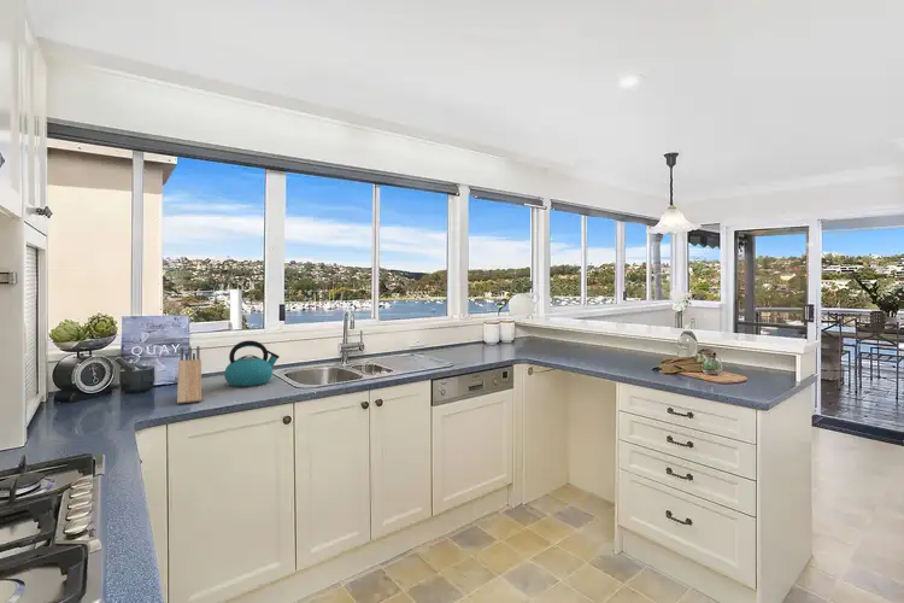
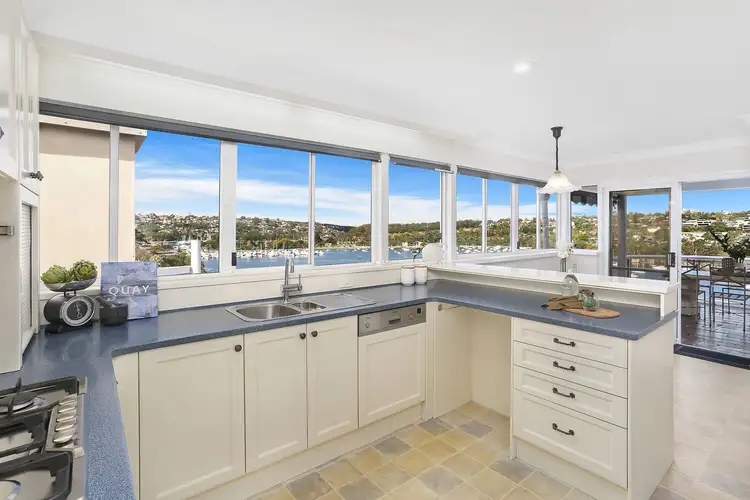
- kettle (252, 361)
- knife block (189, 373)
